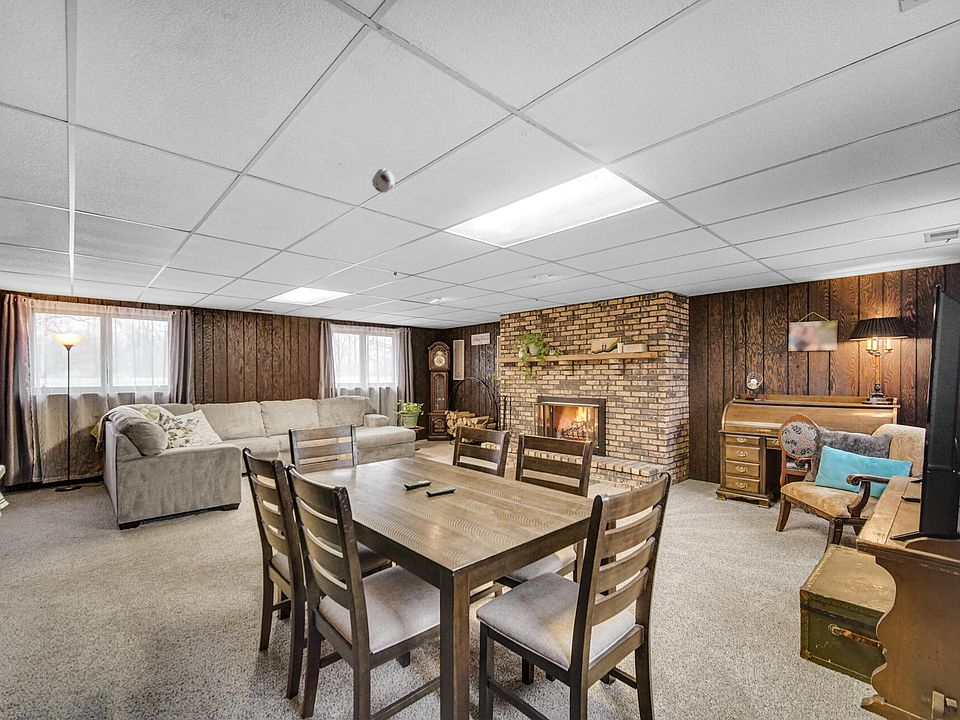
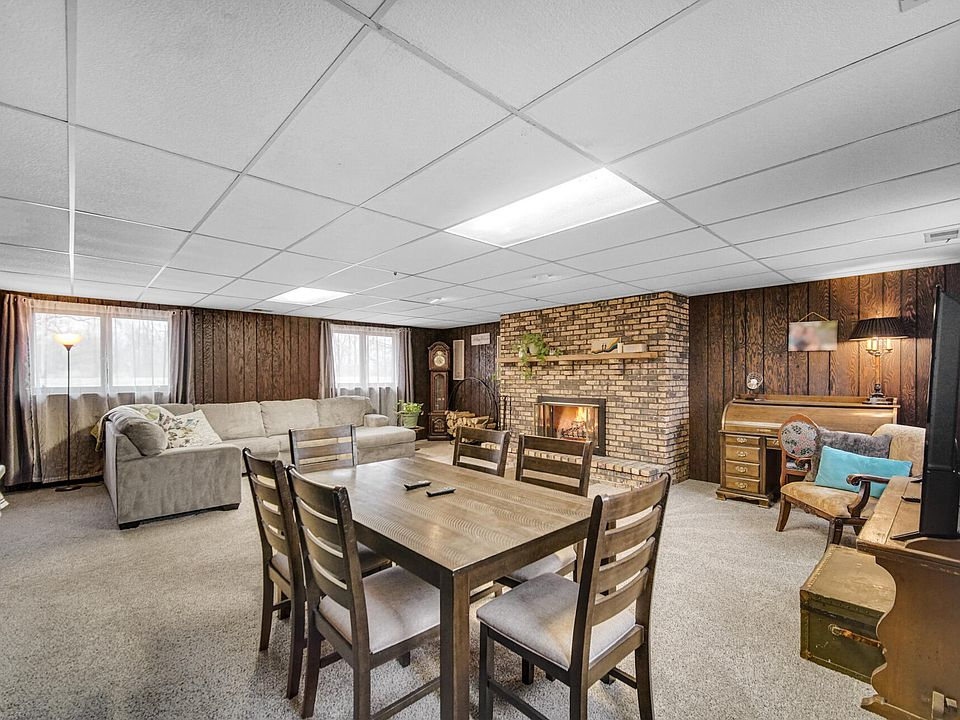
- smoke detector (383, 180)
